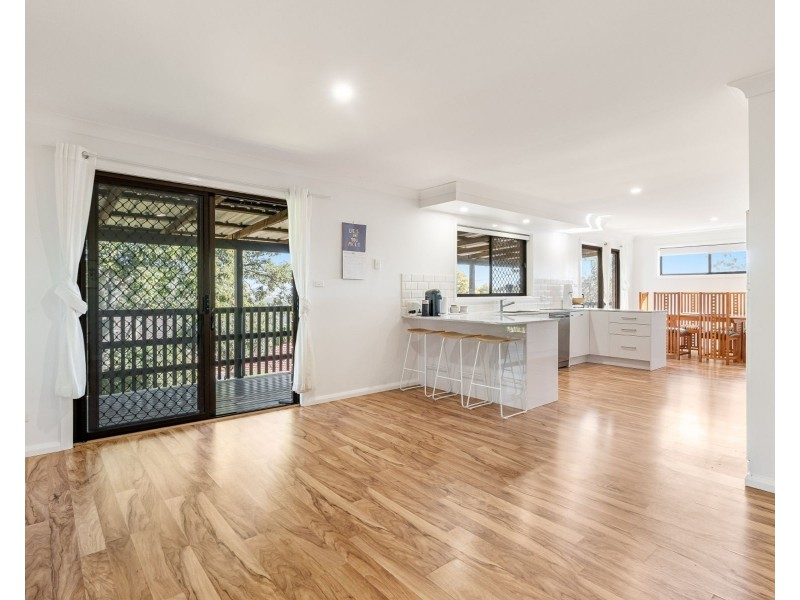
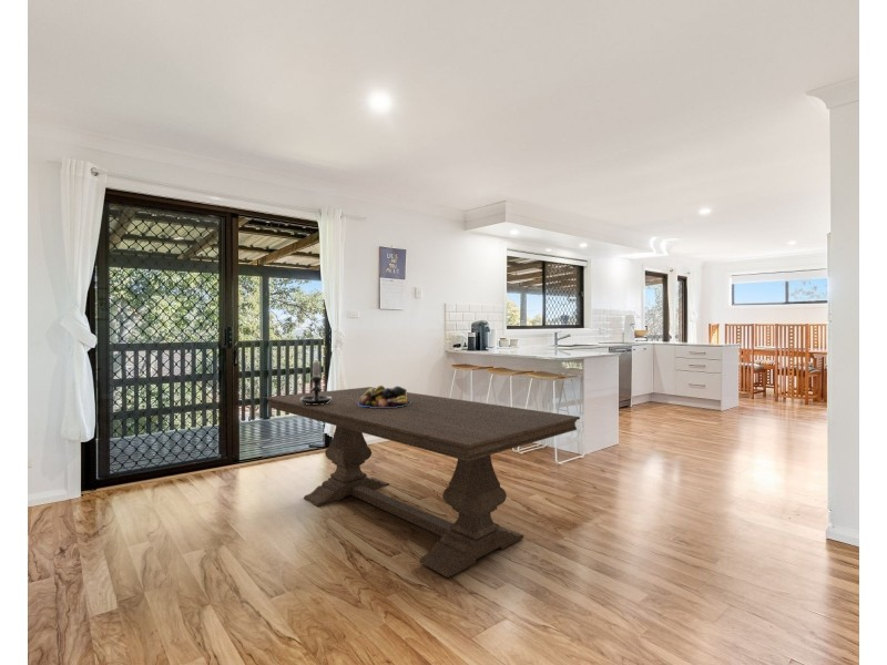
+ candle holder (315, 380)
+ fruit bowl (384, 393)
+ dining table (407, 444)
